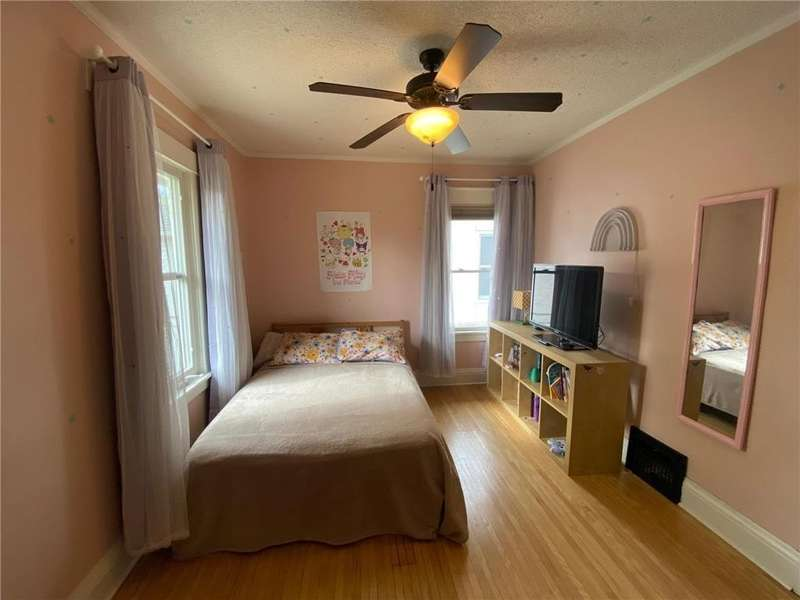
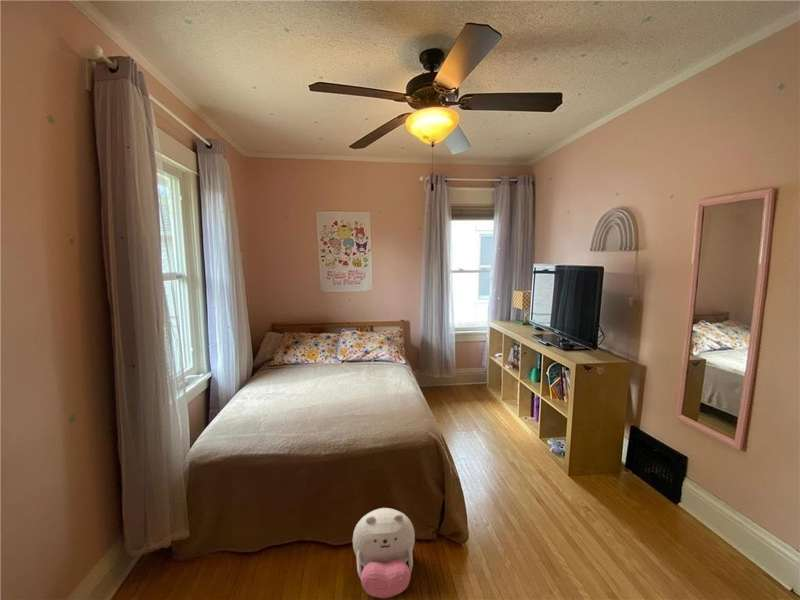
+ plush toy (384, 545)
